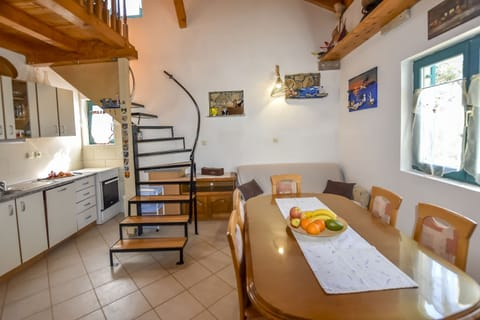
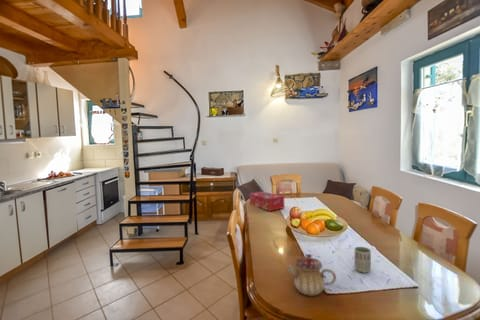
+ teapot (311, 271)
+ tissue box (266, 200)
+ cup (362, 259)
